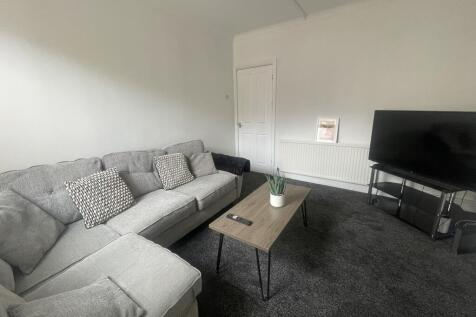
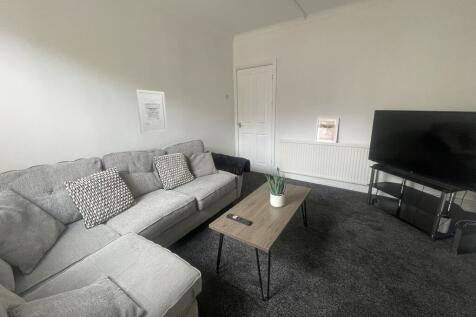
+ wall art (152, 112)
